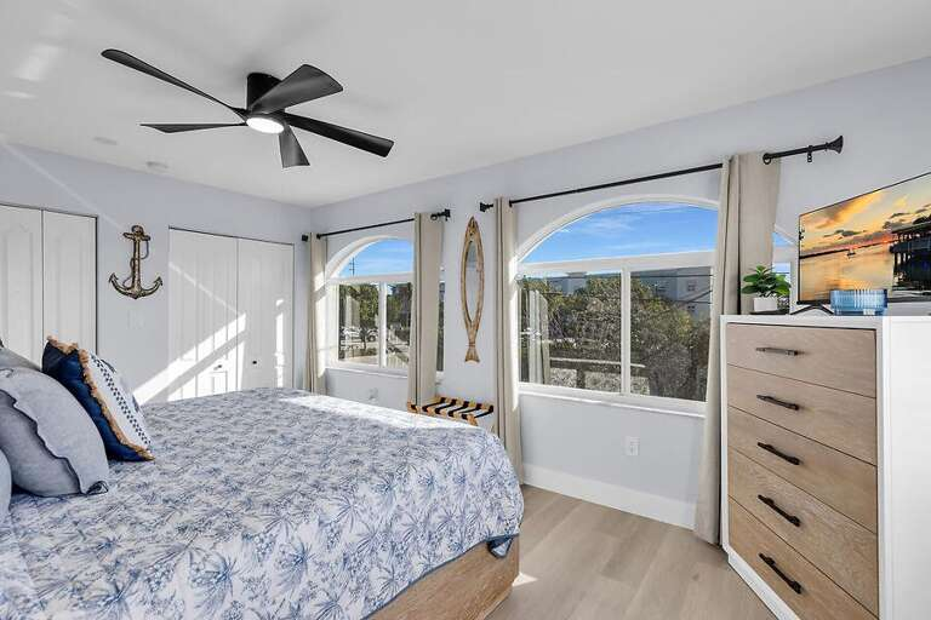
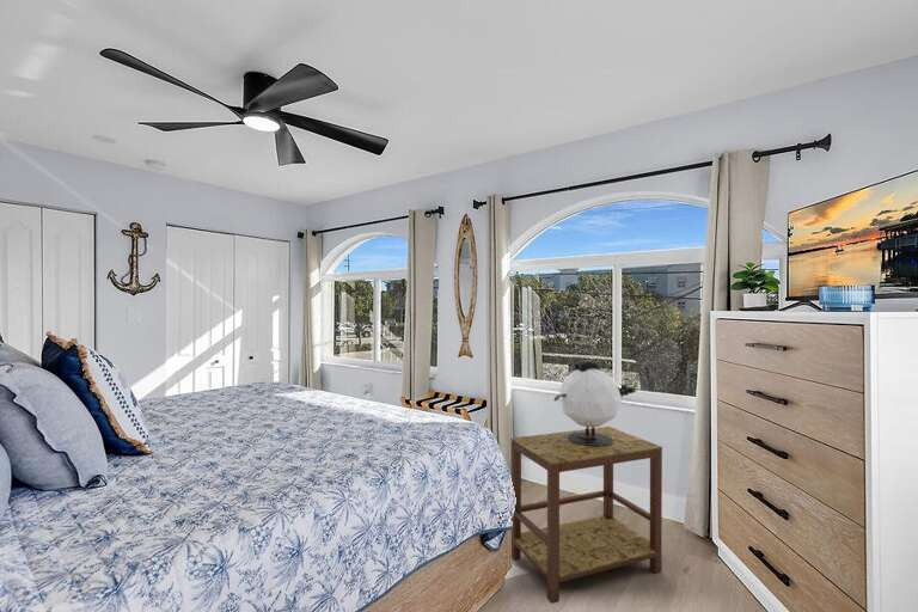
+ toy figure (595, 399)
+ side table (583, 500)
